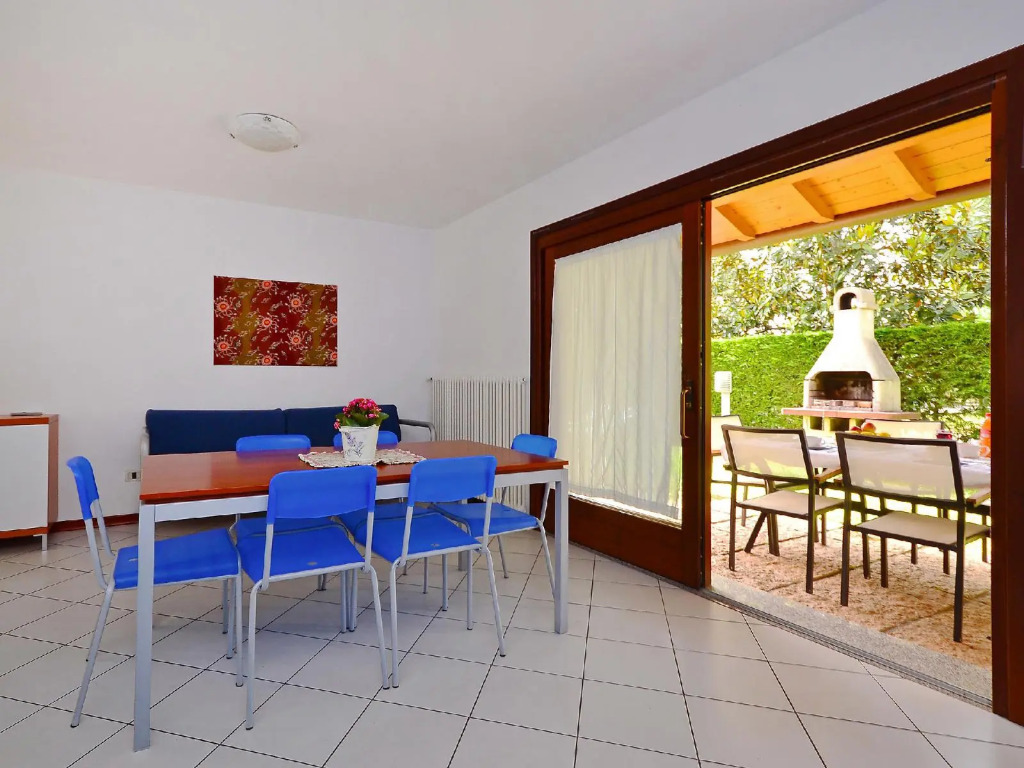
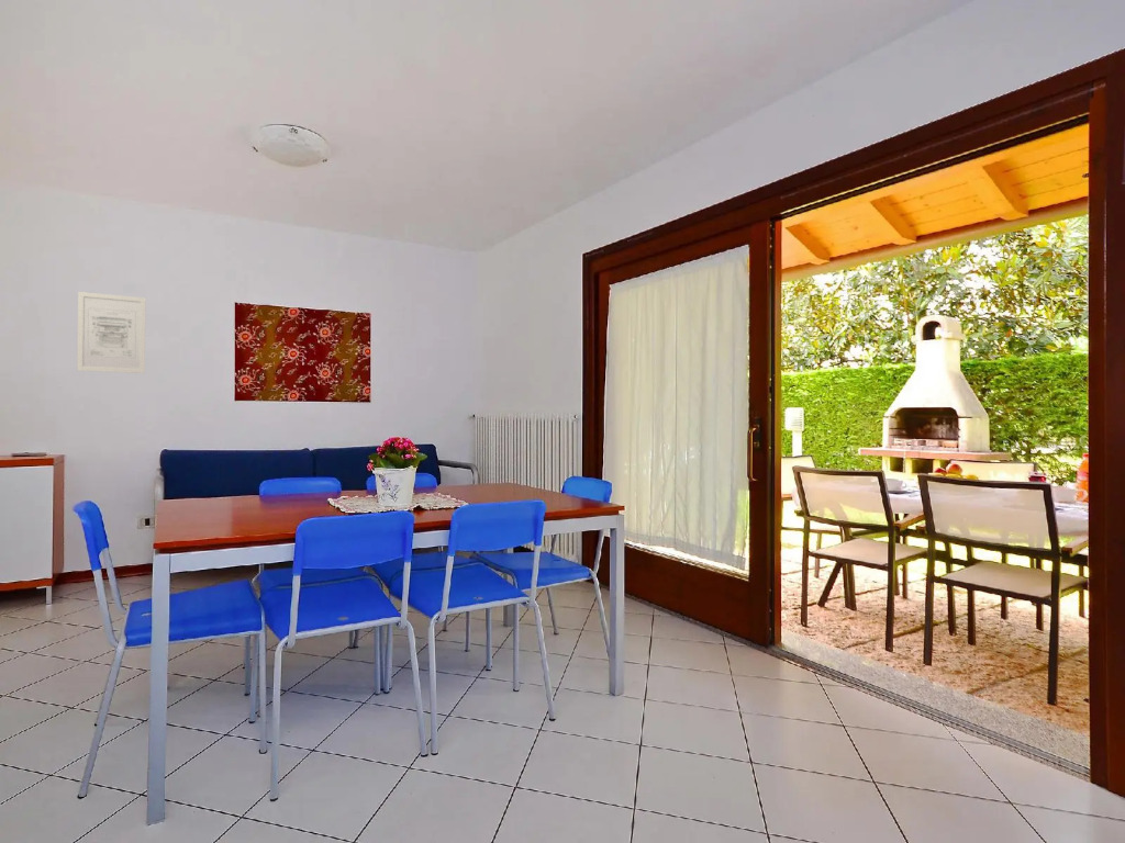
+ wall art (112, 333)
